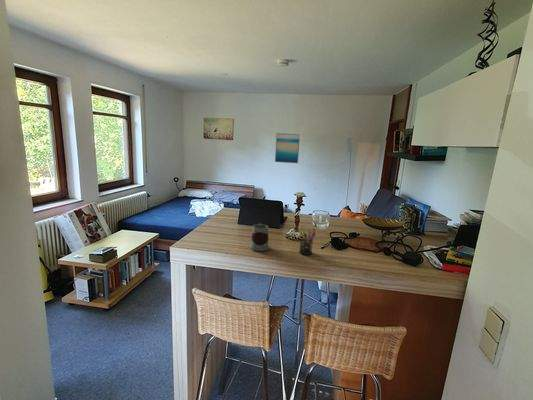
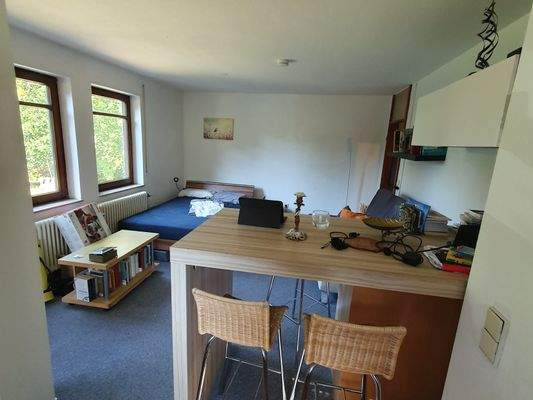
- wall art (287, 148)
- mug (260, 235)
- pen holder (307, 239)
